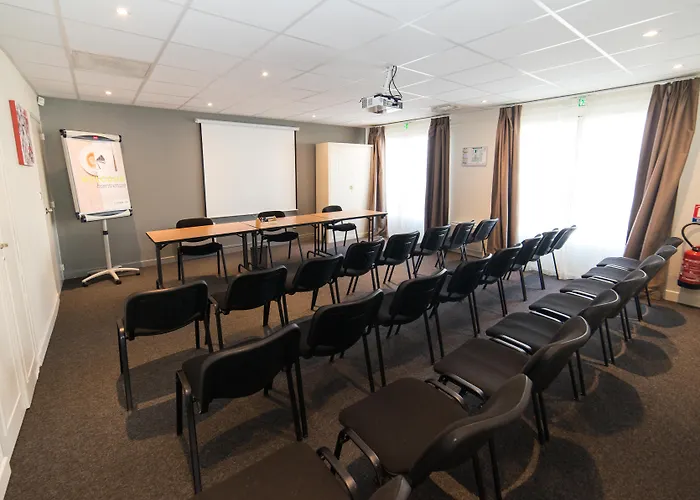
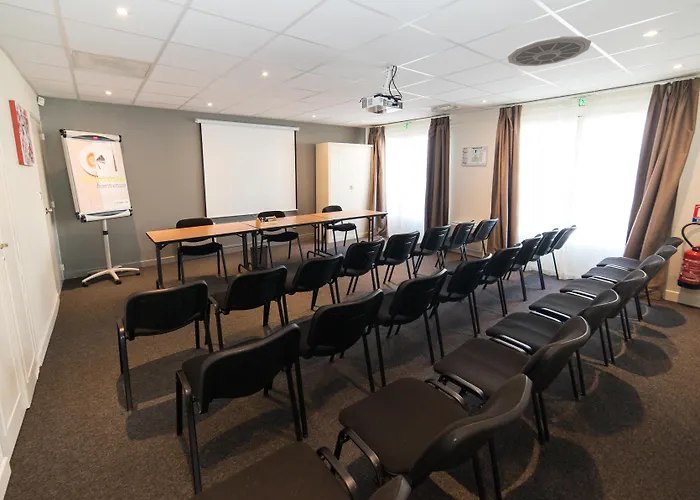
+ ceiling vent (546, 54)
